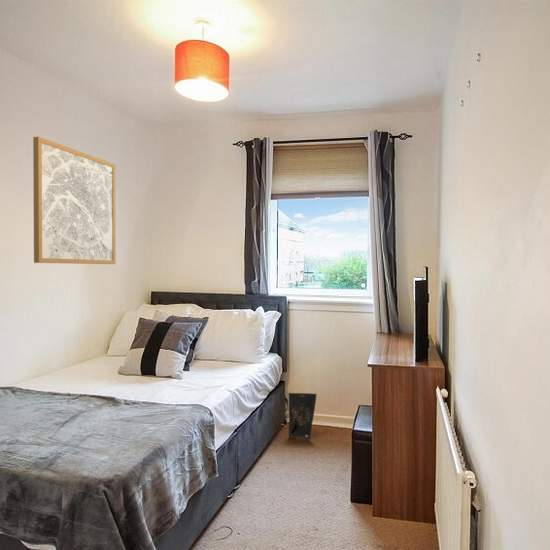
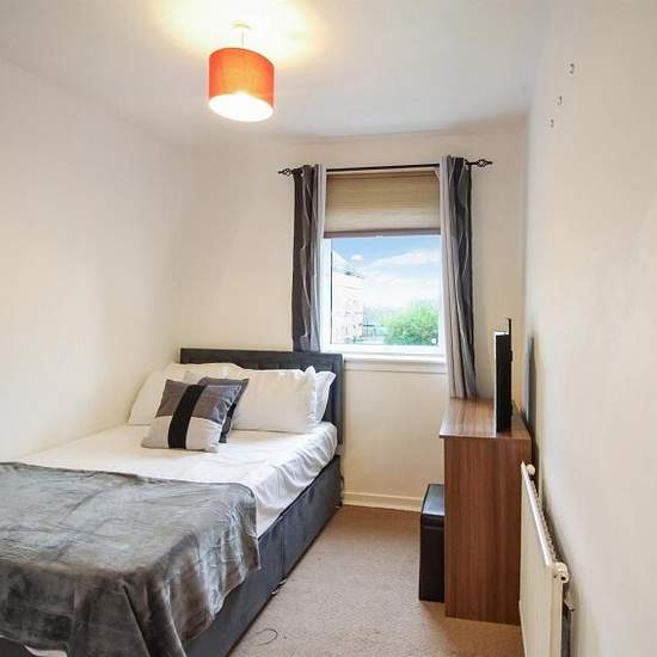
- bag (302, 415)
- wall art (79, 208)
